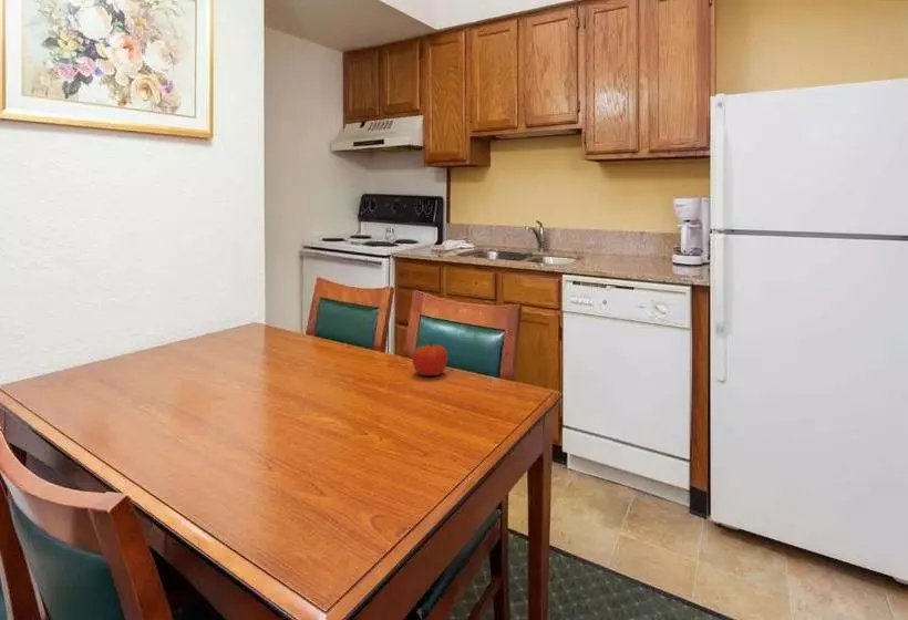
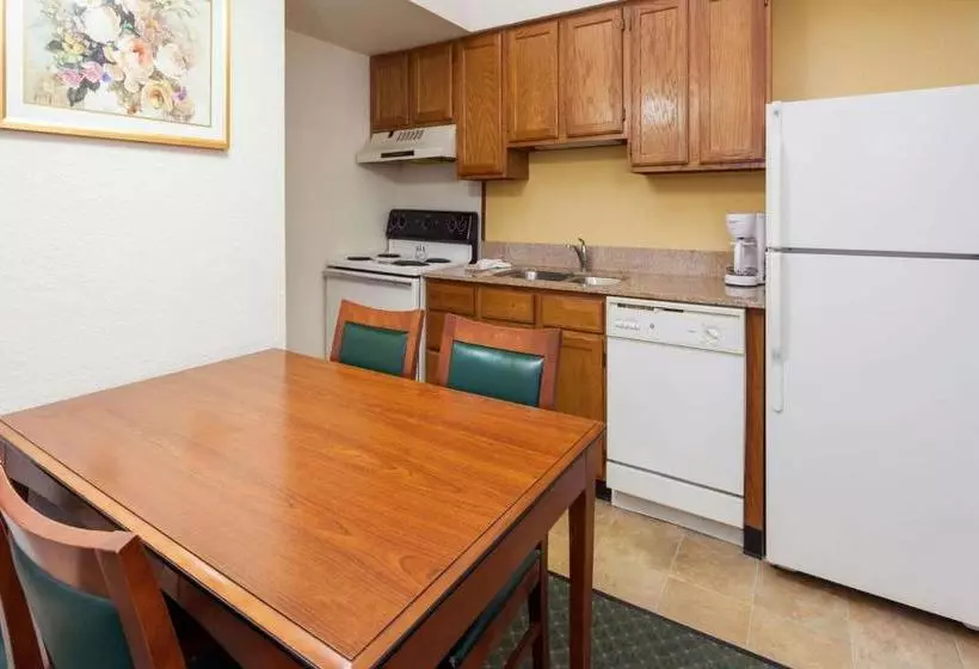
- fruit (430, 356)
